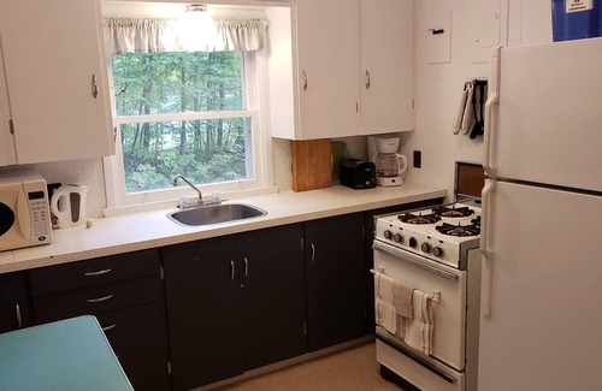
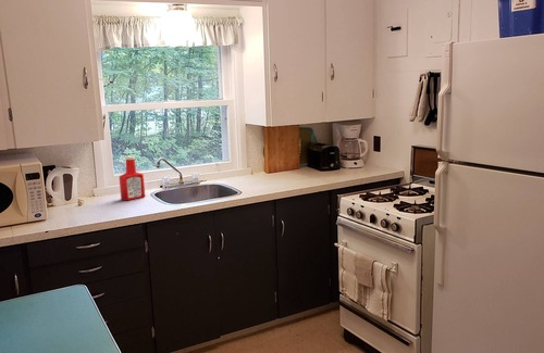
+ soap bottle (131, 177)
